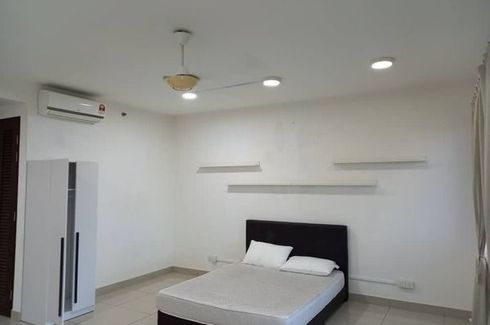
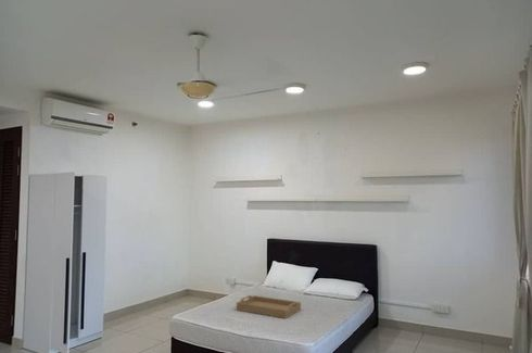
+ serving tray (268, 304)
